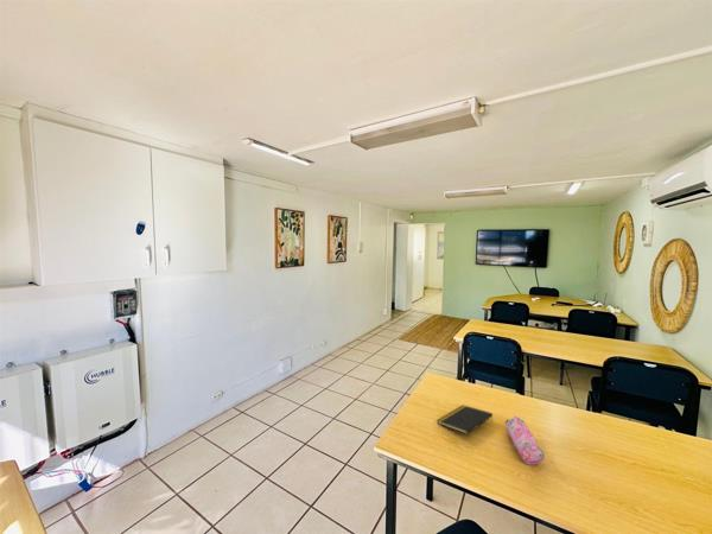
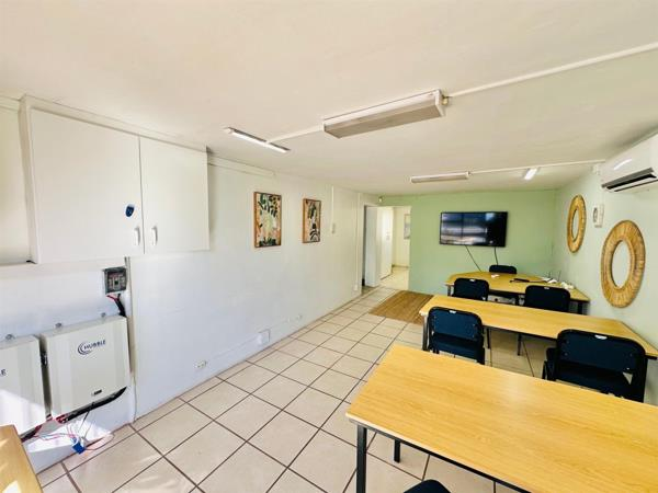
- notepad (464, 418)
- pencil case (522, 438)
